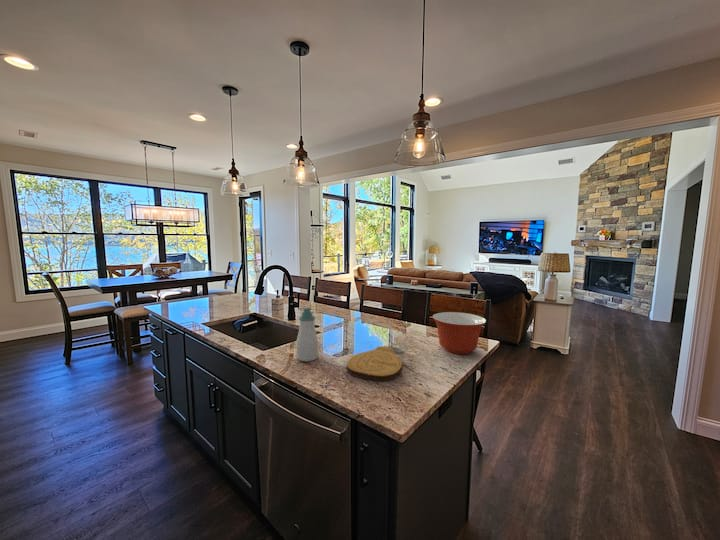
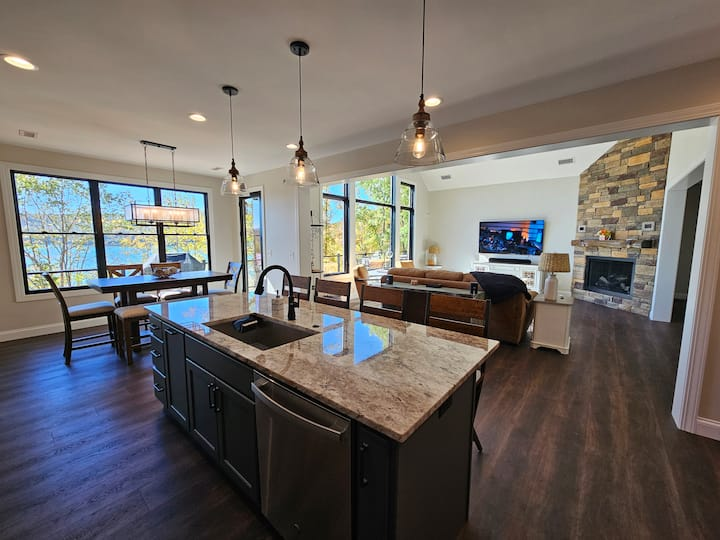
- mixing bowl (458, 333)
- soap bottle (307, 333)
- key chain (381, 357)
